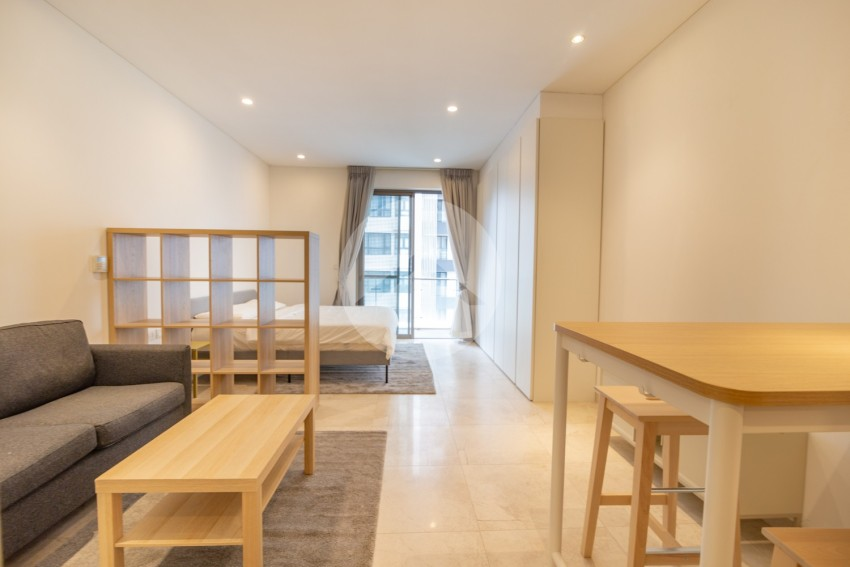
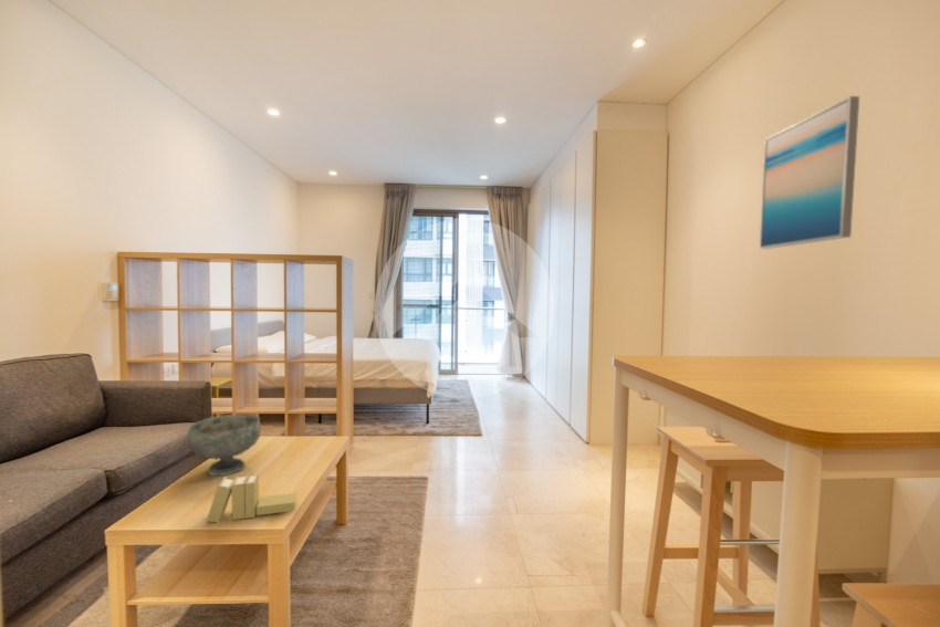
+ books (253, 494)
+ decorative bowl (226, 445)
+ wall art (803, 181)
